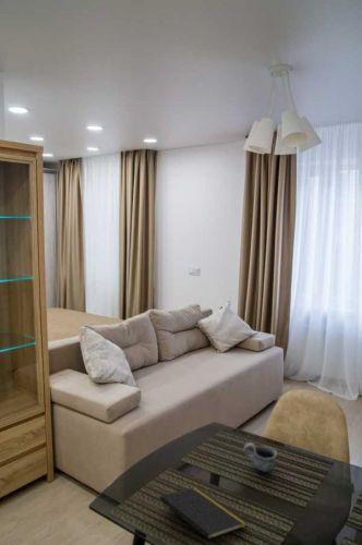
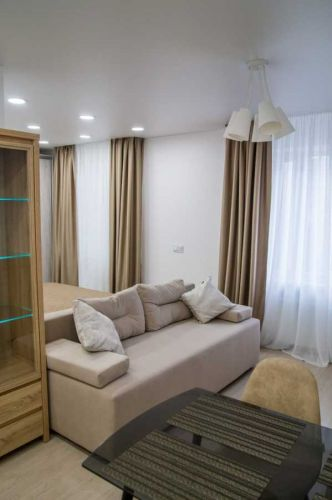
- notepad (202, 510)
- mug (260, 456)
